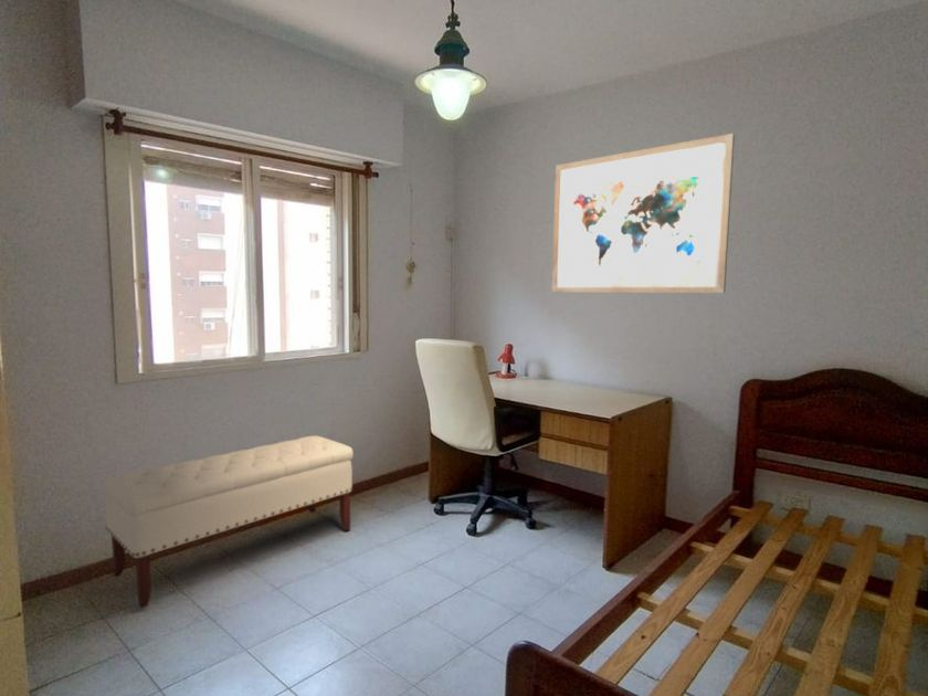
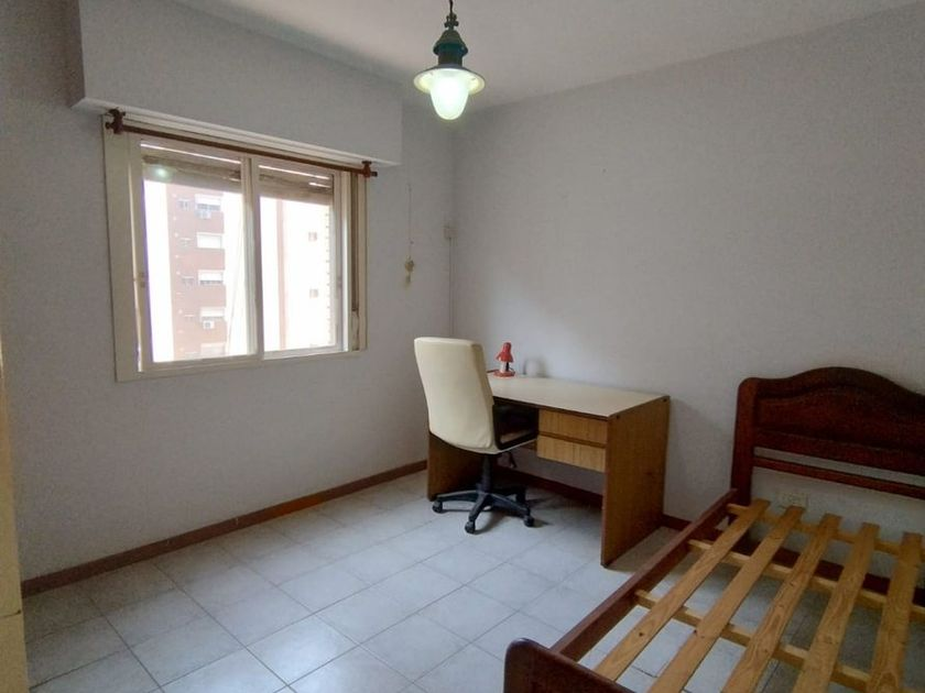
- bench (242, 505)
- wall art (631, 222)
